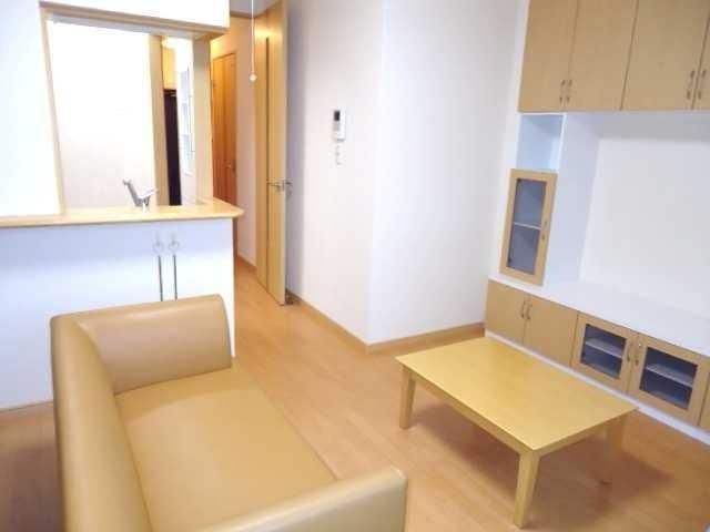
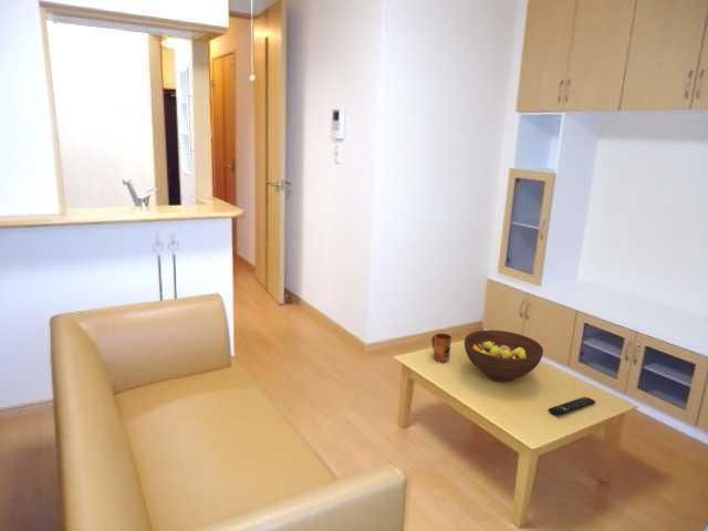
+ mug (439, 345)
+ fruit bowl (501, 360)
+ remote control (572, 406)
